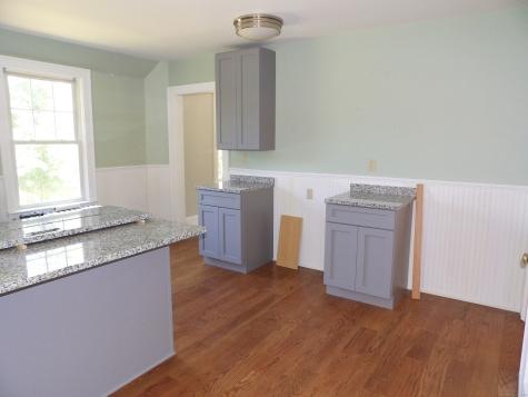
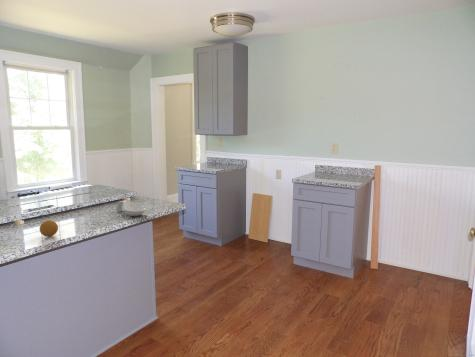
+ spoon rest (129, 207)
+ fruit (48, 228)
